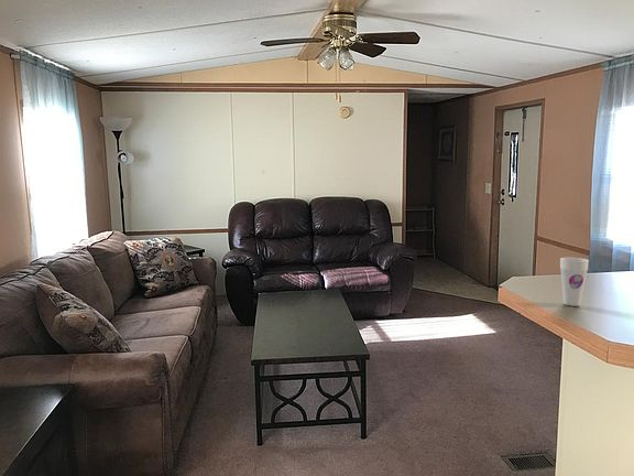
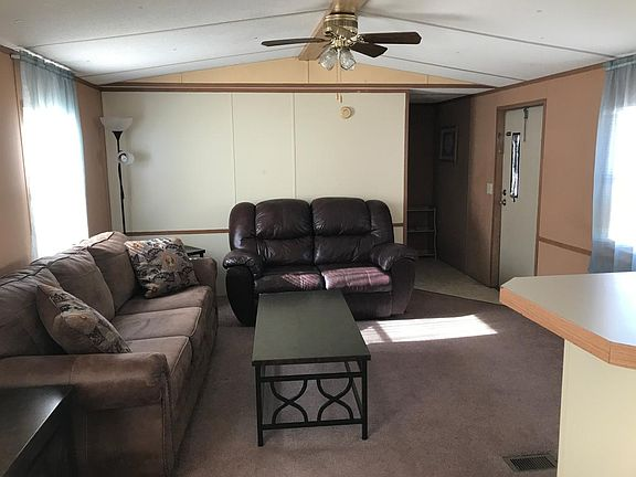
- cup (572, 281)
